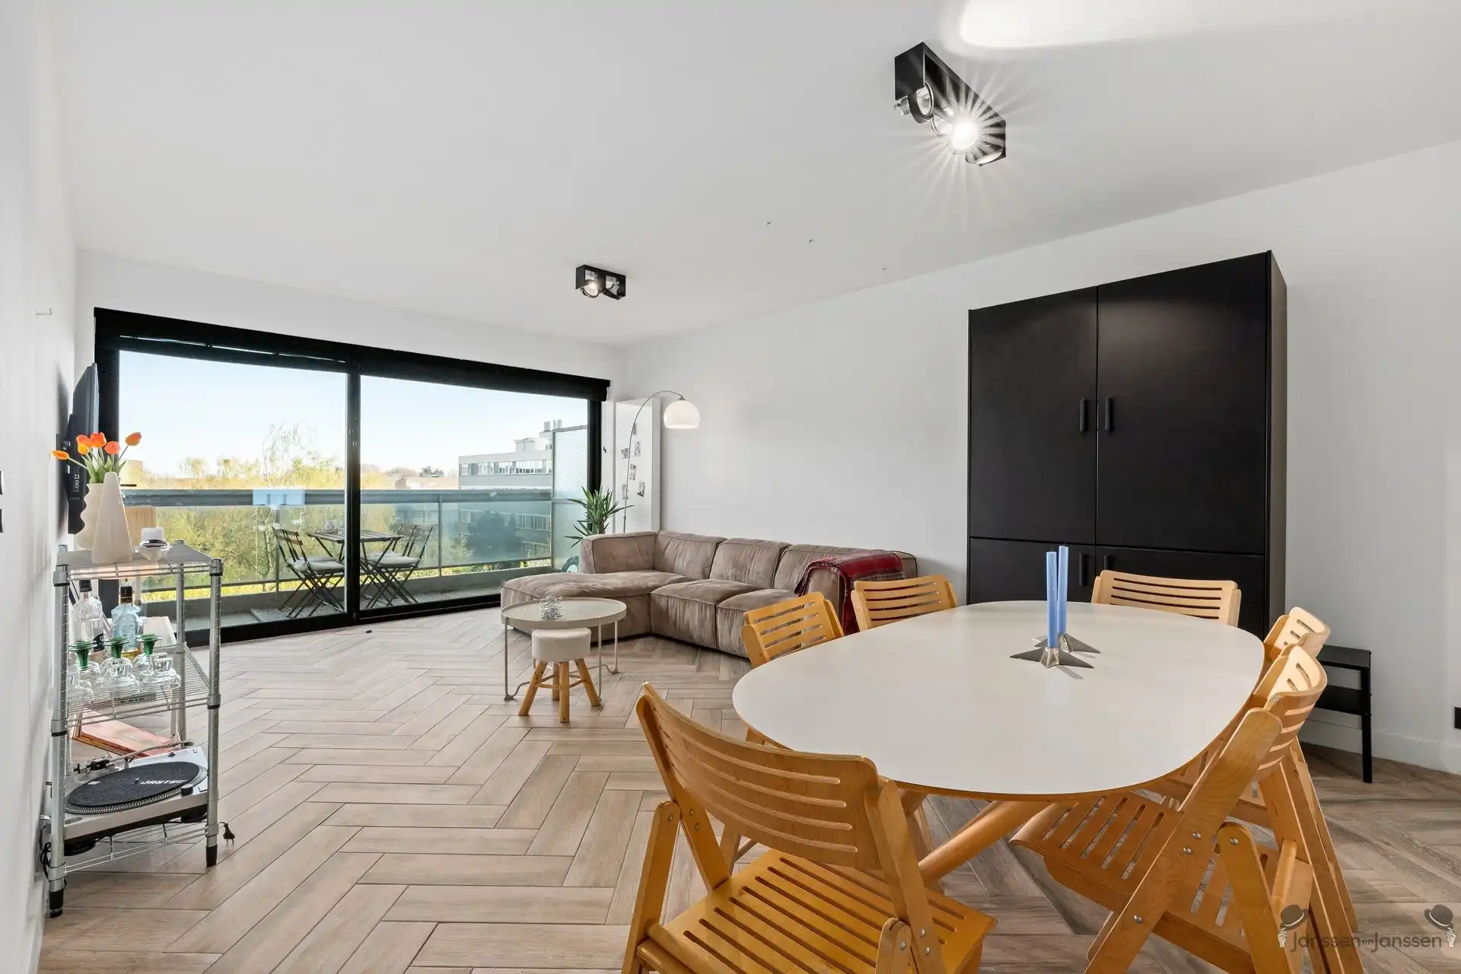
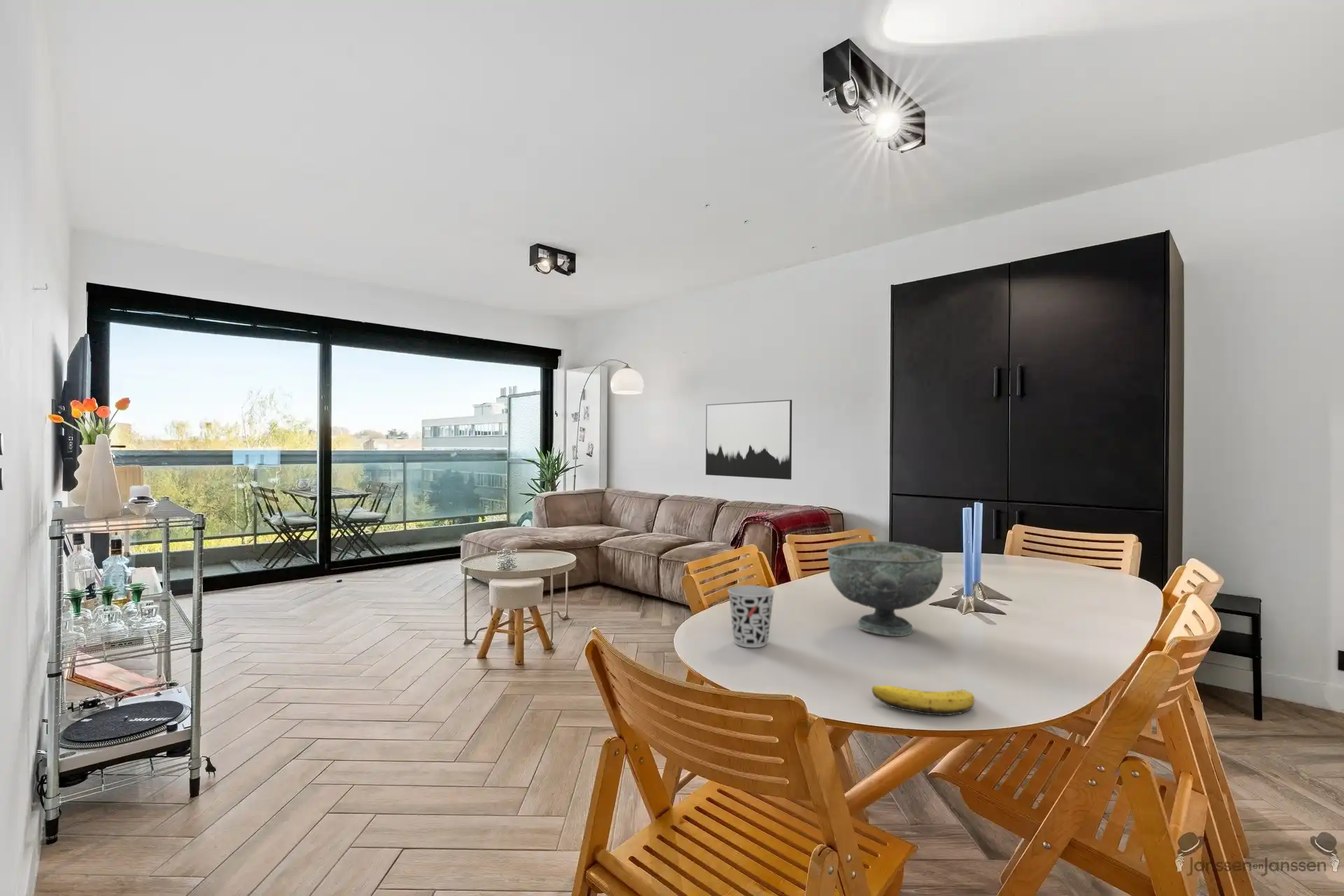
+ decorative bowl (884, 589)
+ cup (750, 616)
+ banana (932, 694)
+ wall art (746, 440)
